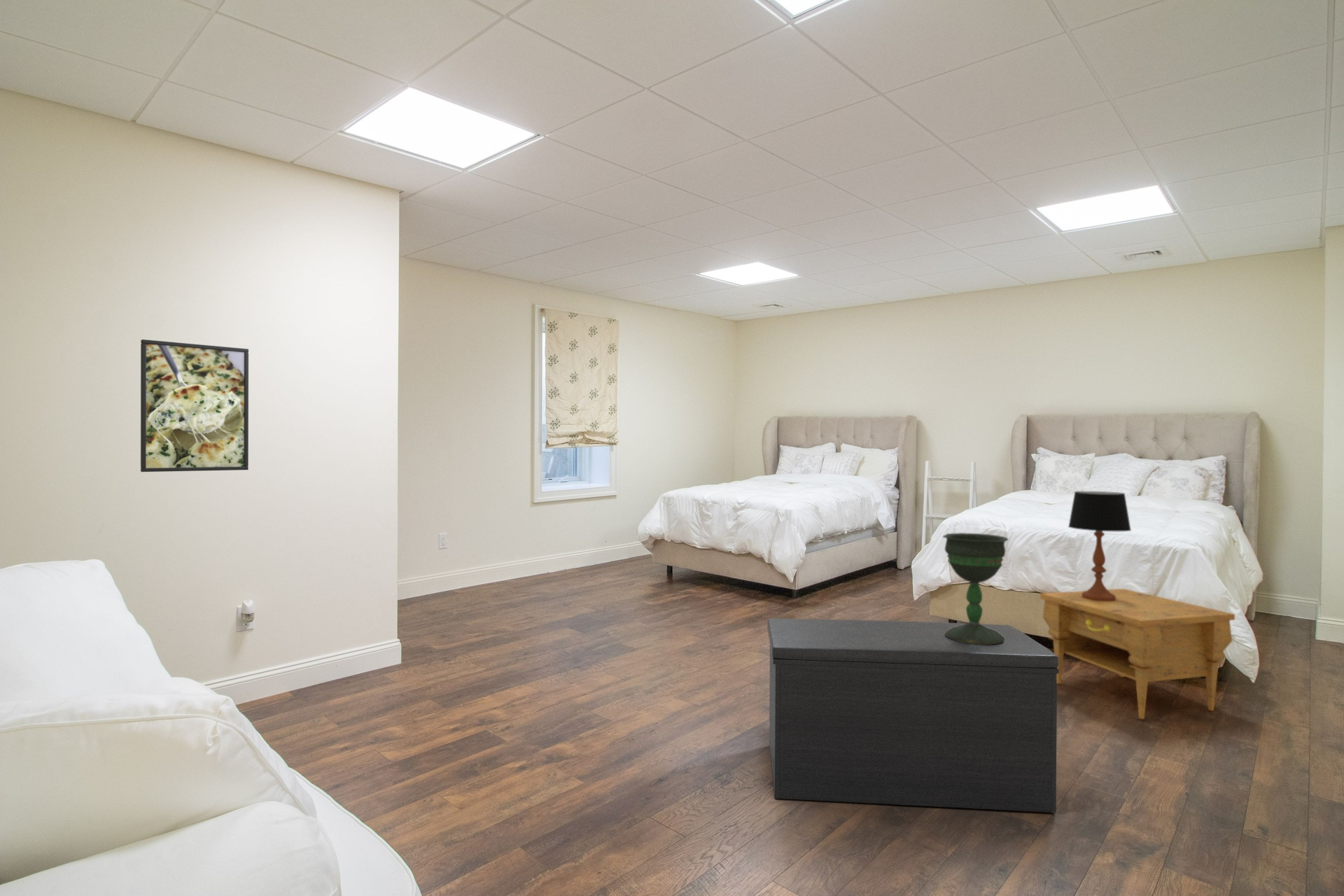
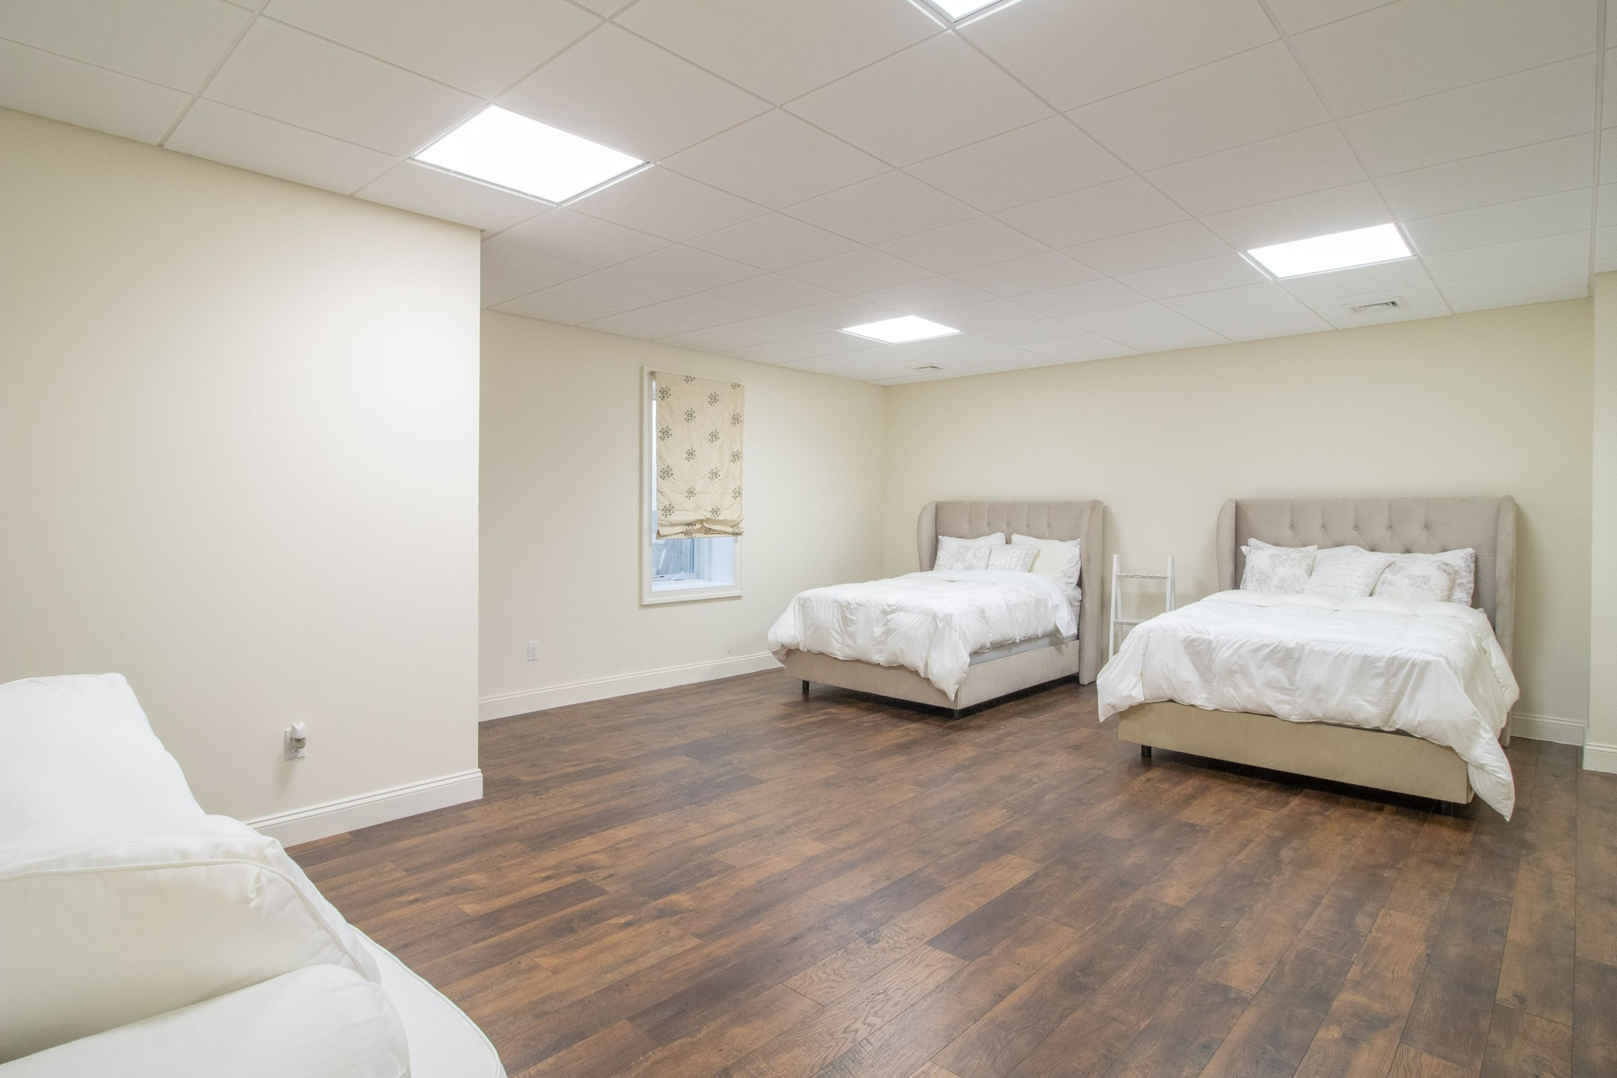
- nightstand (1130, 650)
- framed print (197, 407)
- chalice (974, 586)
- bench (899, 705)
- table lamp (1099, 545)
